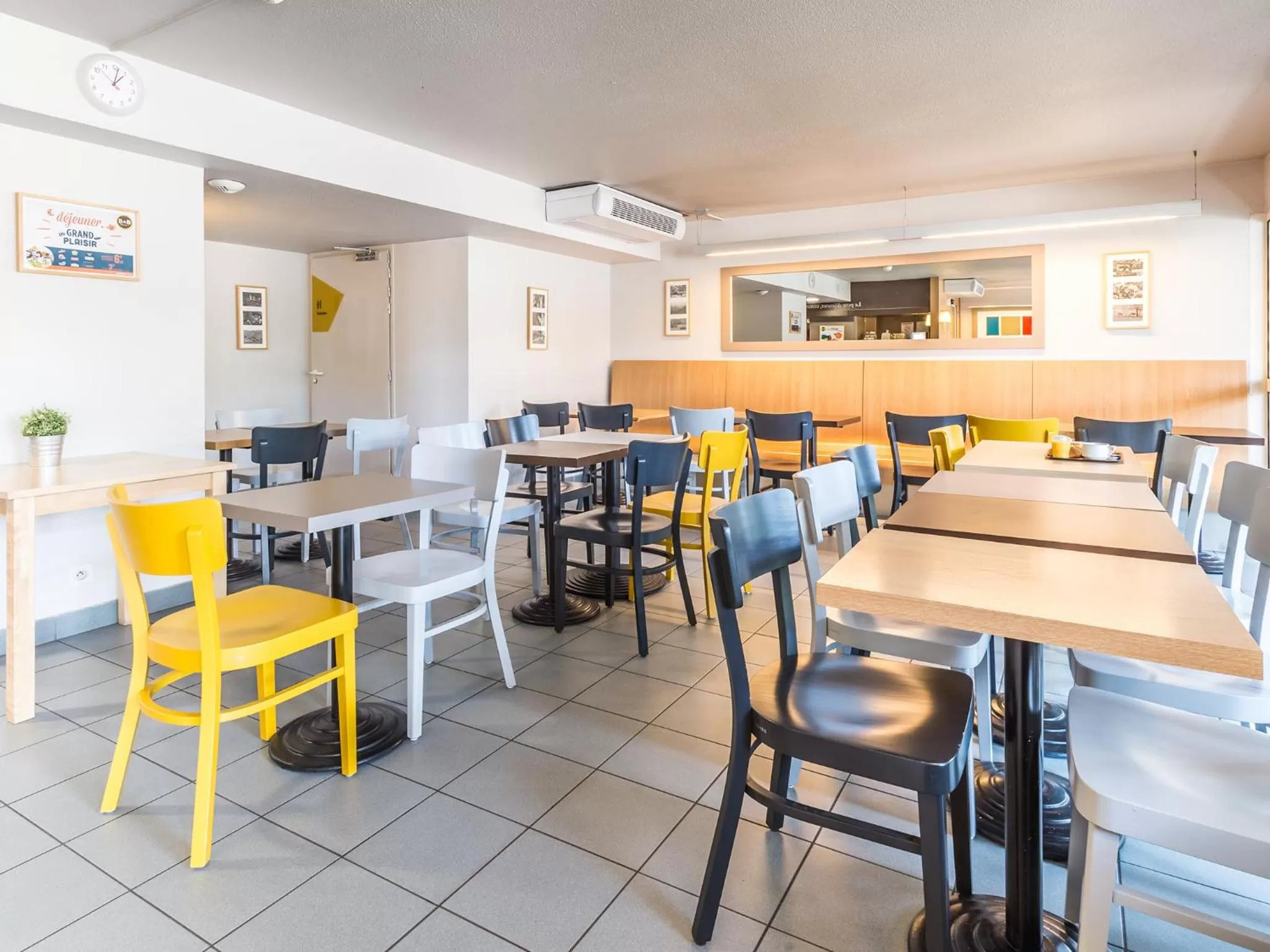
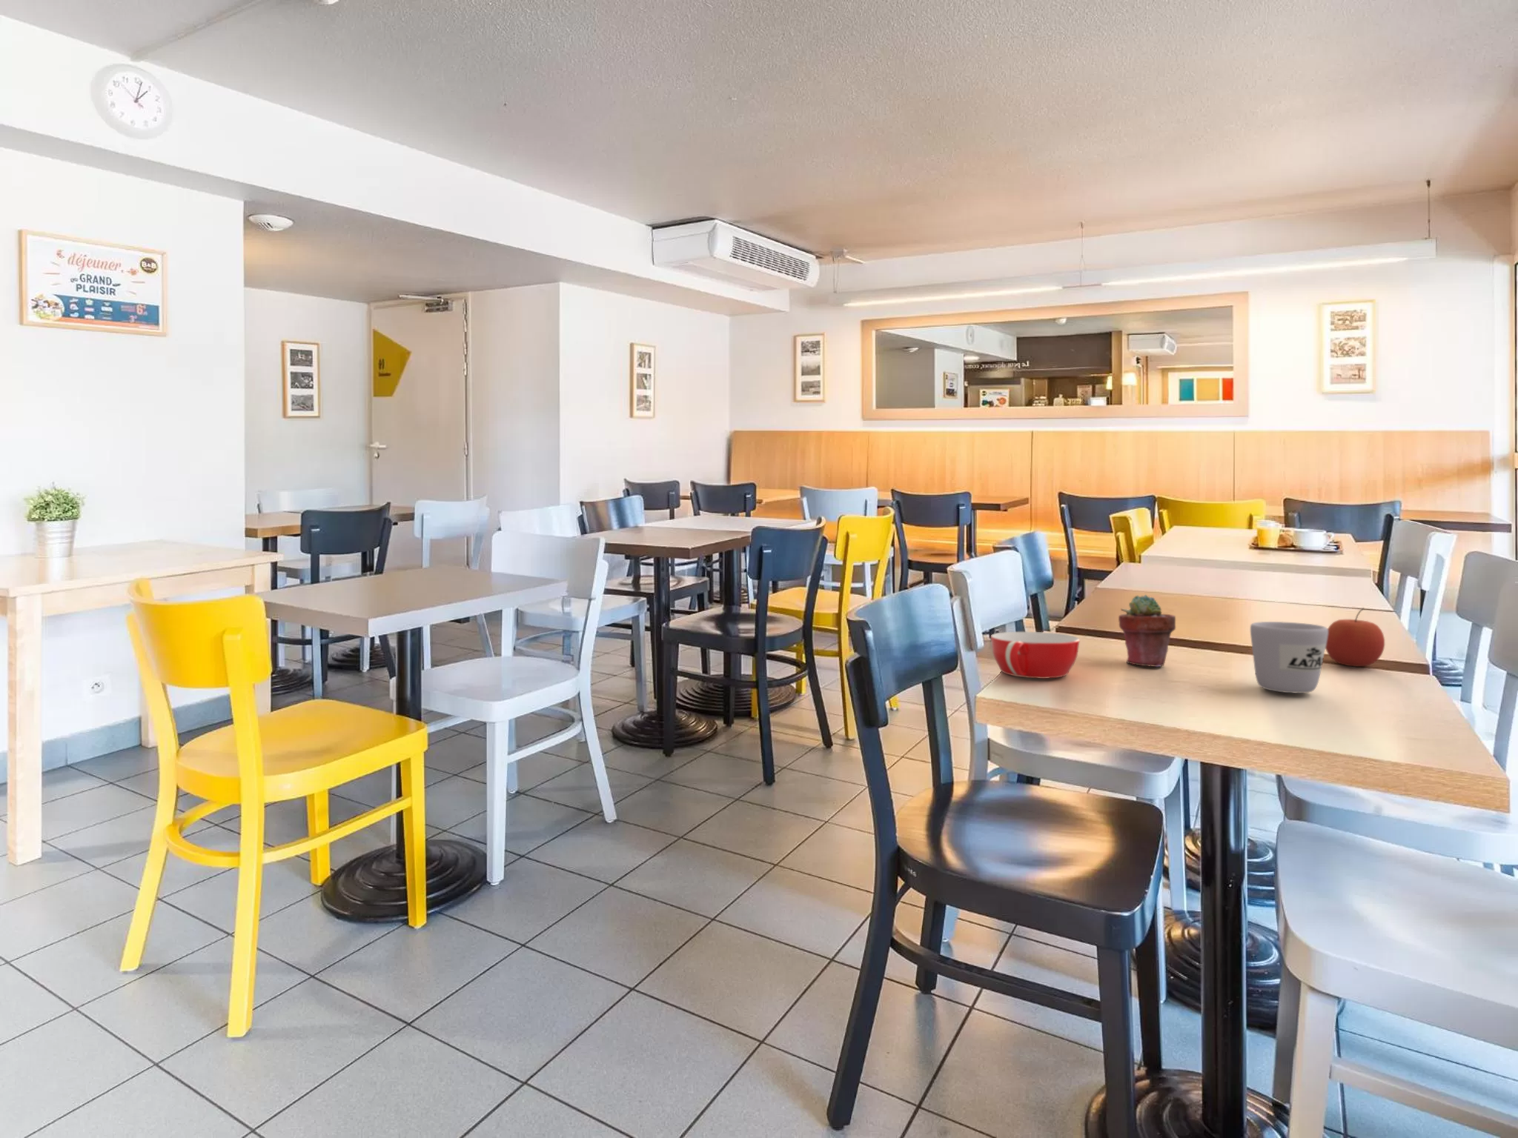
+ apple (1354, 636)
+ potted succulent (1146, 629)
+ bowl (1030, 656)
+ coffee cup (1293, 656)
